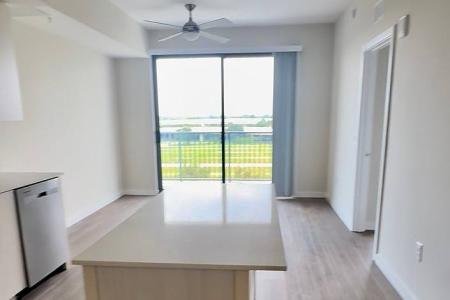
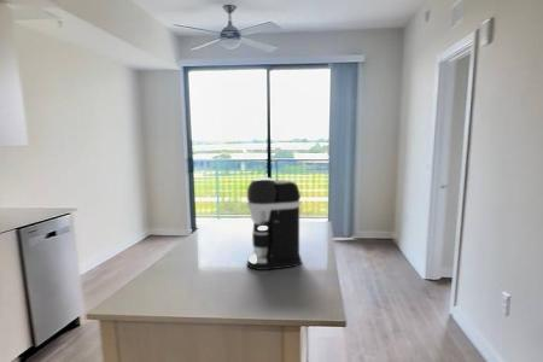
+ coffee maker (274, 220)
